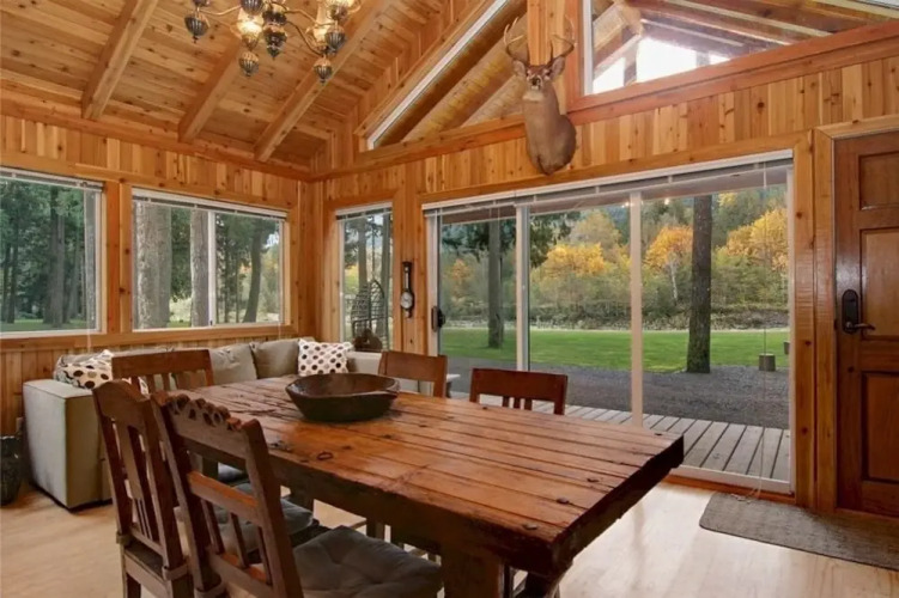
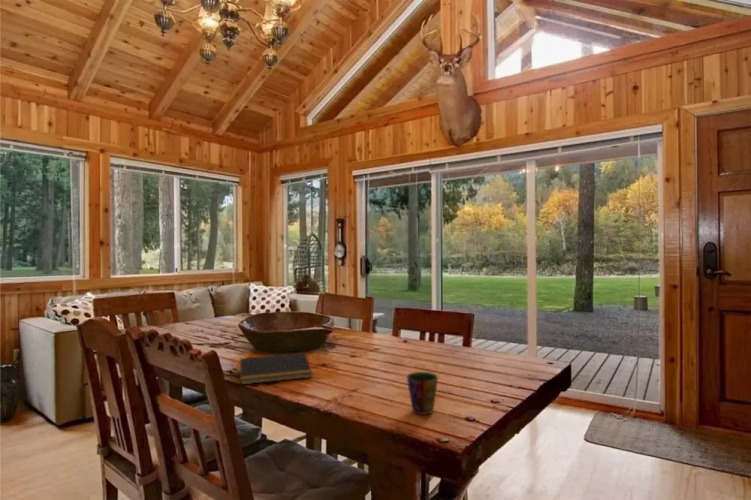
+ notepad (275, 367)
+ cup (421, 395)
